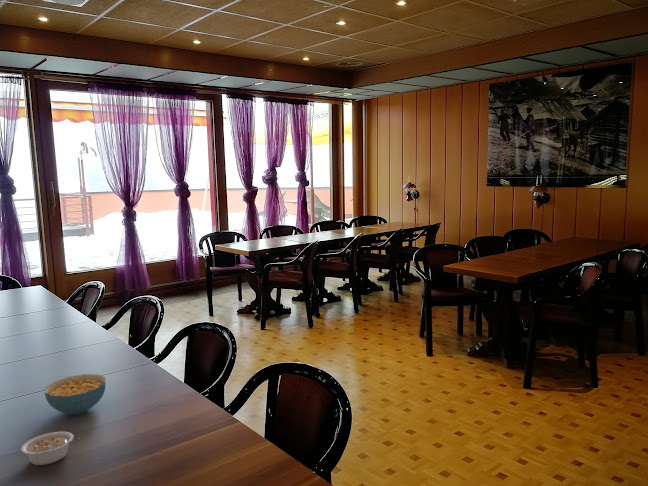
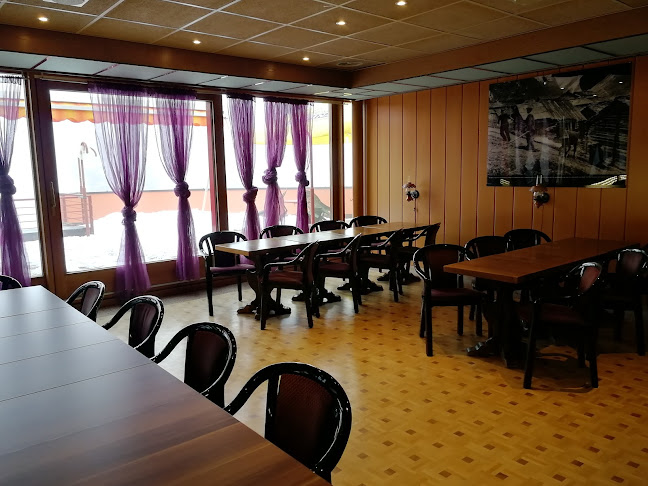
- cereal bowl (77, 397)
- legume (50, 447)
